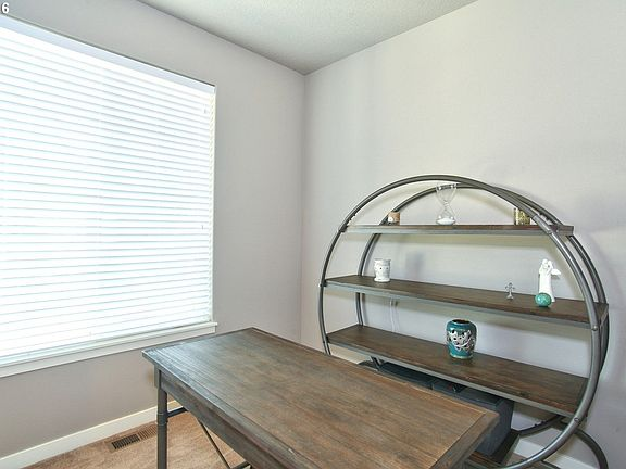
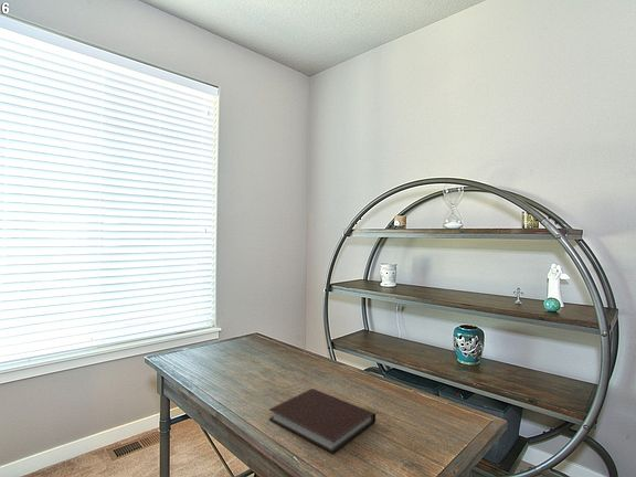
+ notebook (321, 415)
